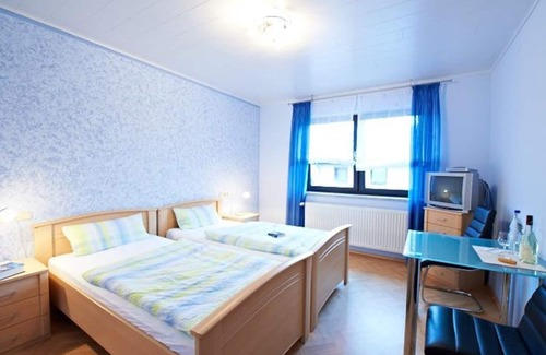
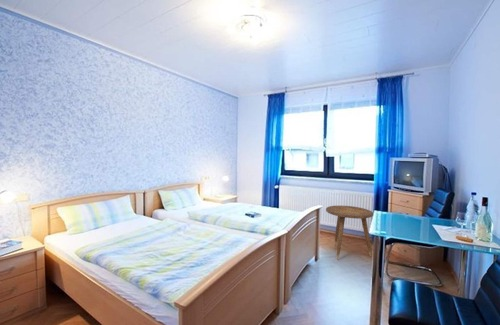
+ side table (342, 231)
